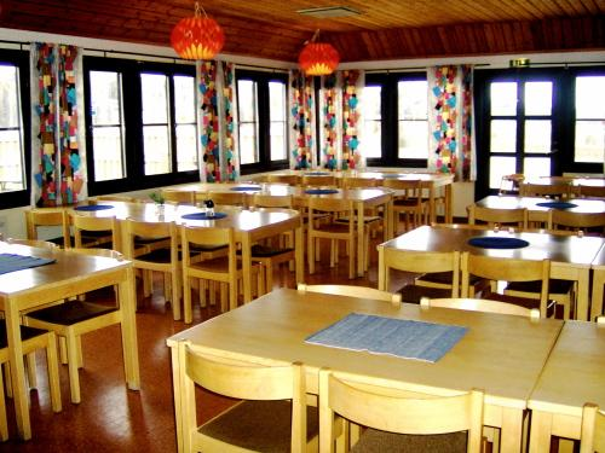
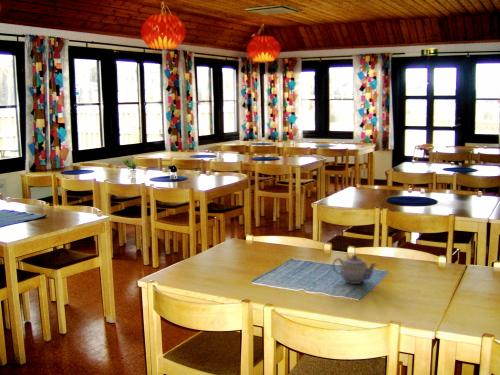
+ teapot (354, 268)
